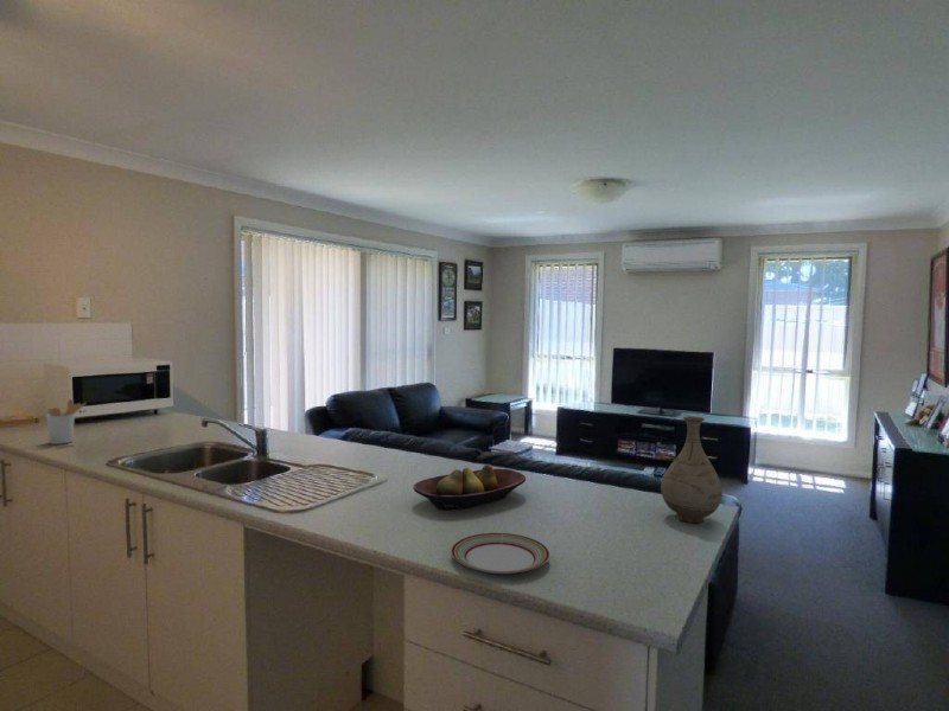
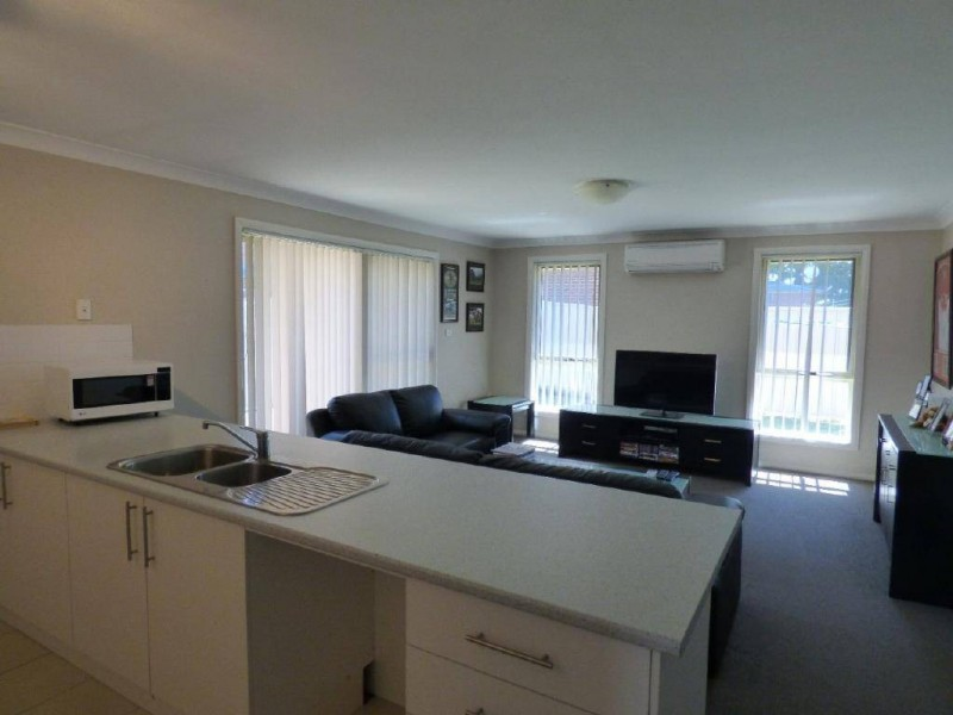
- plate (499, 555)
- utensil holder (66, 421)
- vase (692, 468)
- fruit bowl (471, 482)
